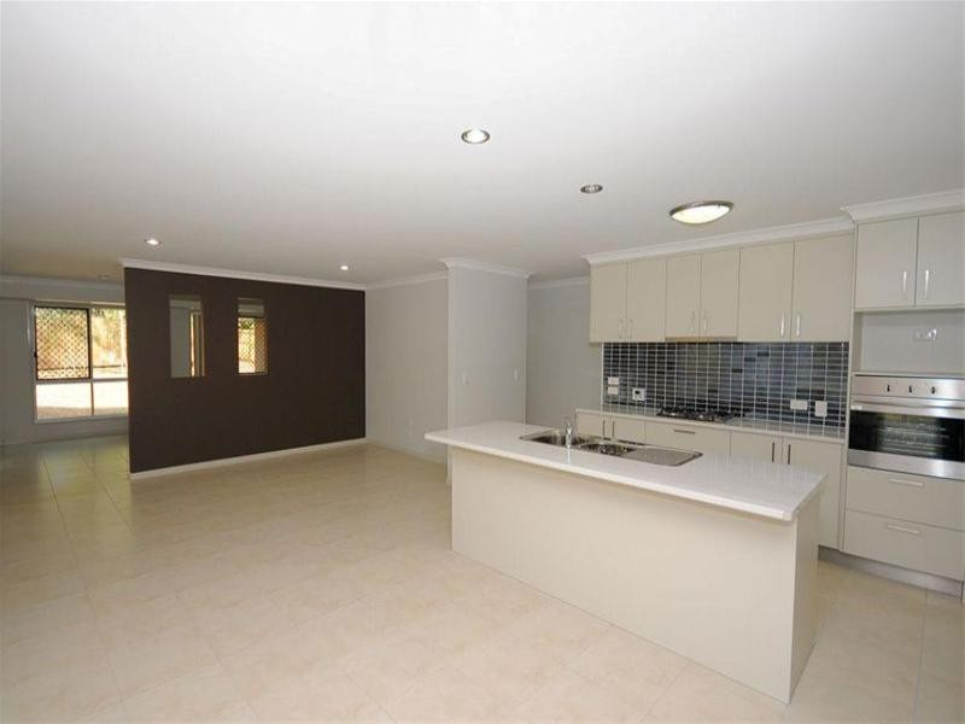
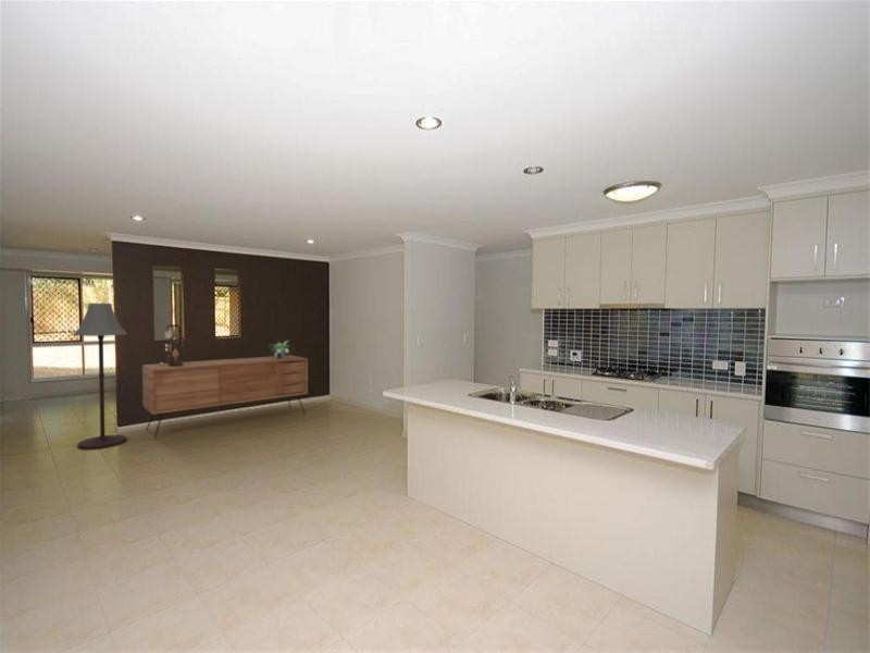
+ table lamp (176, 345)
+ potted plant (282, 348)
+ sideboard (232, 391)
+ floor lamp (101, 373)
